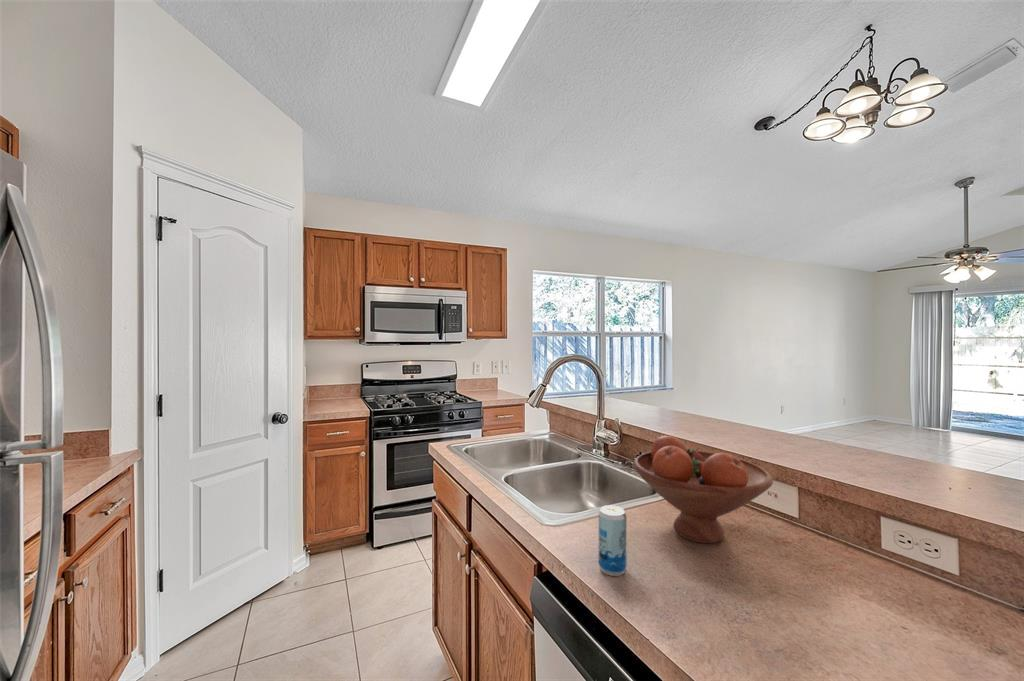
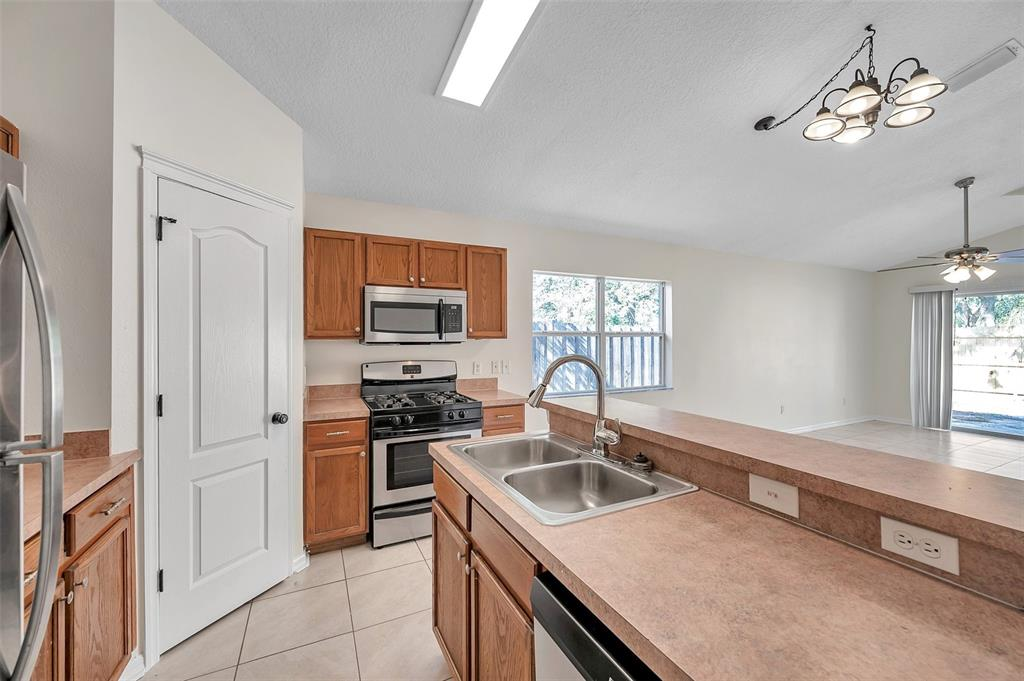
- beverage can (612, 539)
- fruit bowl (698, 486)
